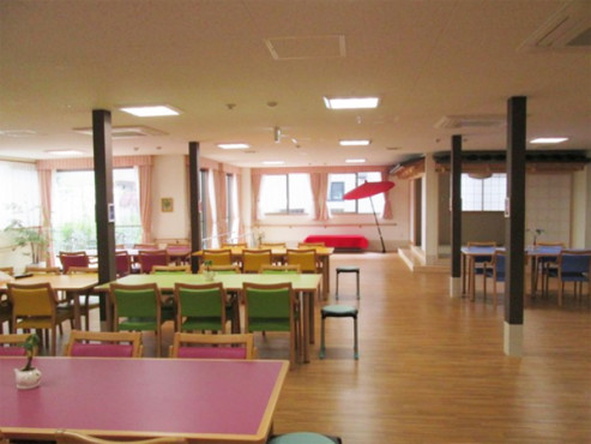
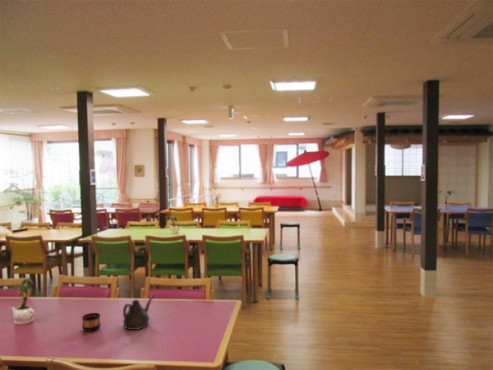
+ teapot (140, 311)
+ cup (92, 322)
